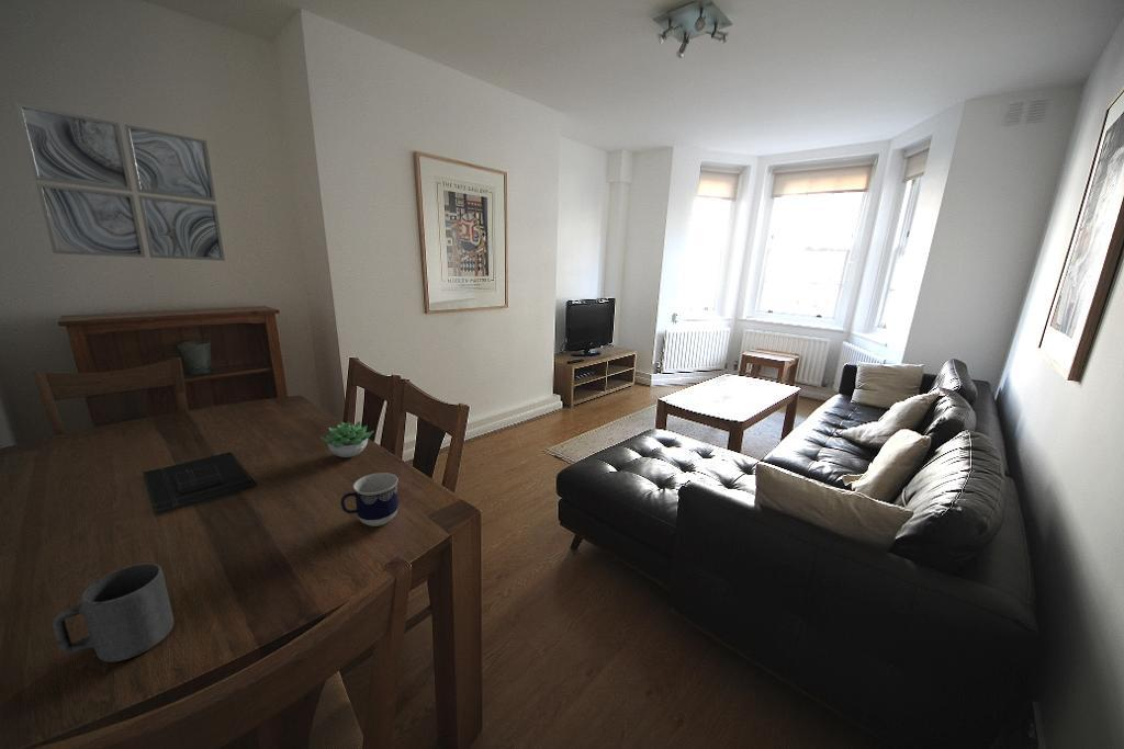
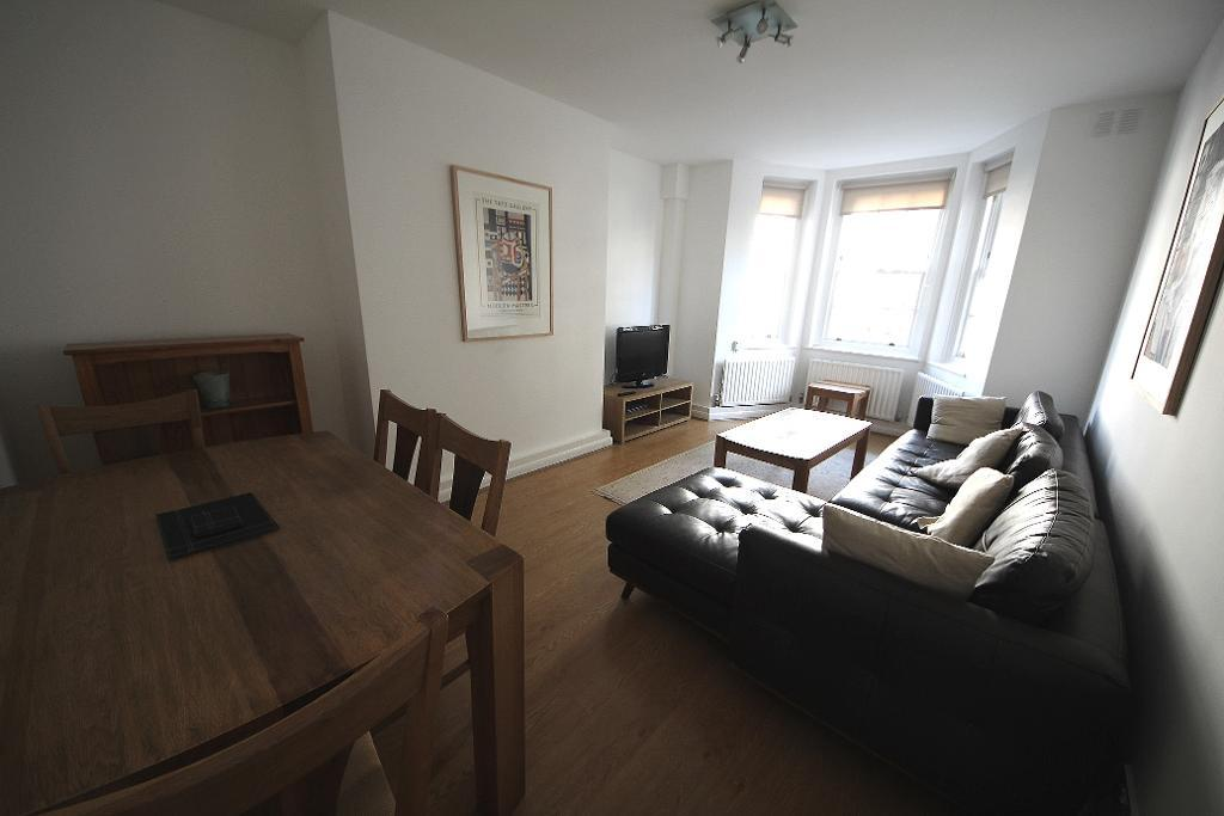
- cup (371, 502)
- mug (115, 616)
- succulent plant (348, 440)
- wall art (137, 191)
